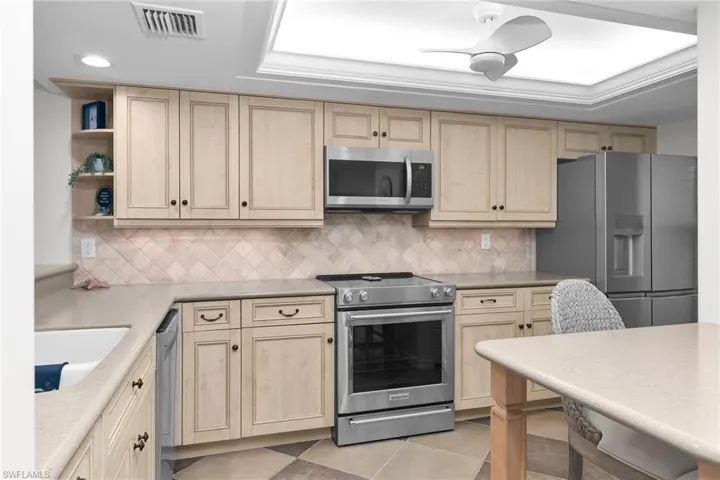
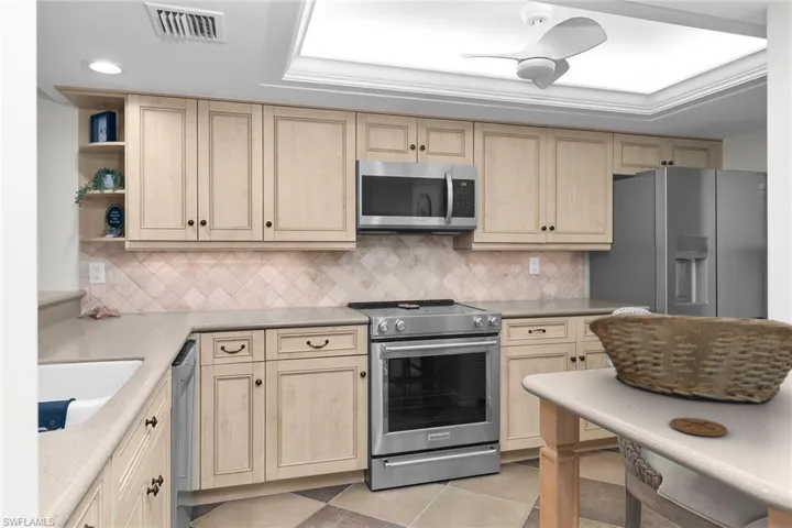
+ coaster (697, 426)
+ fruit basket (690, 349)
